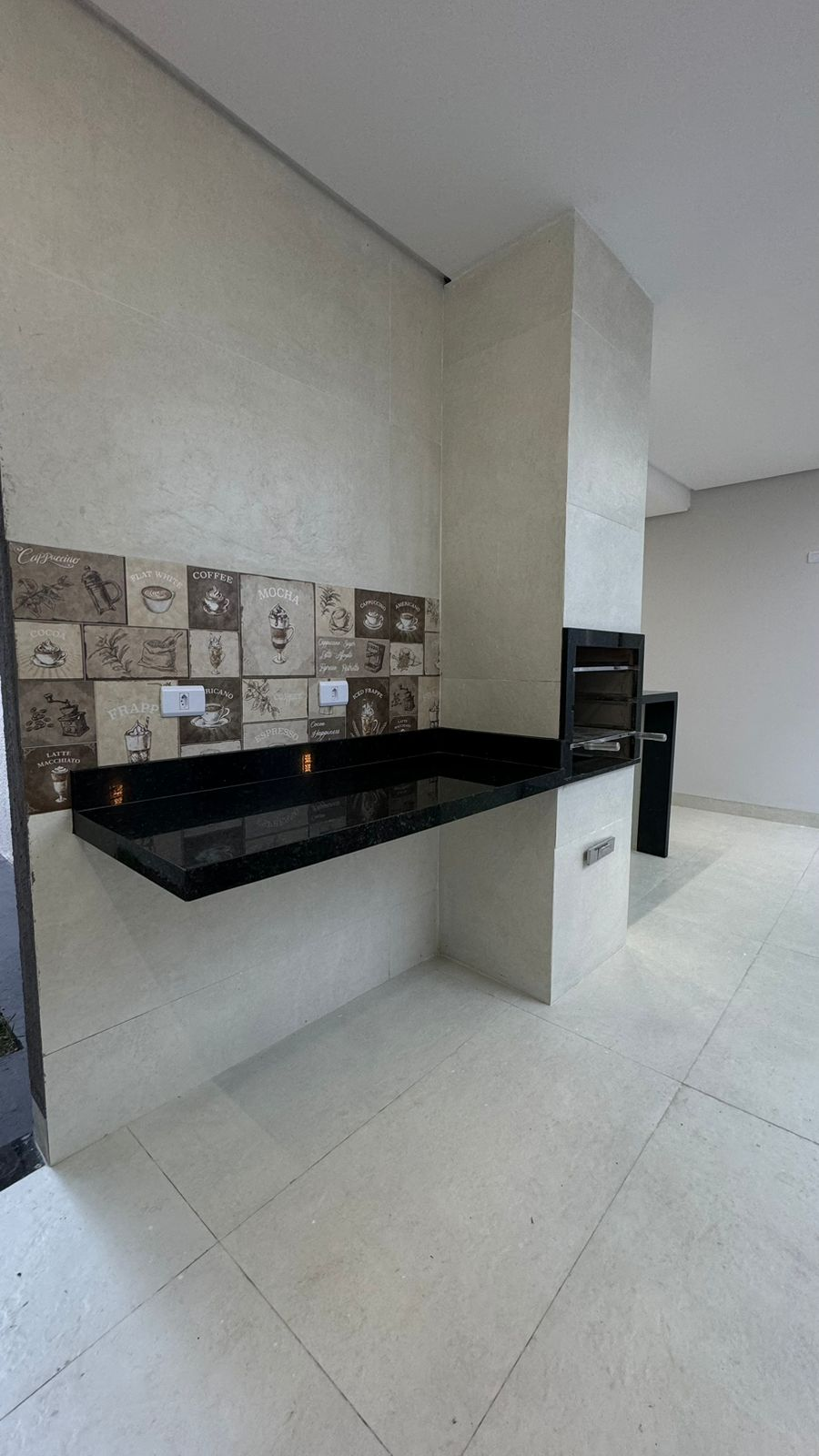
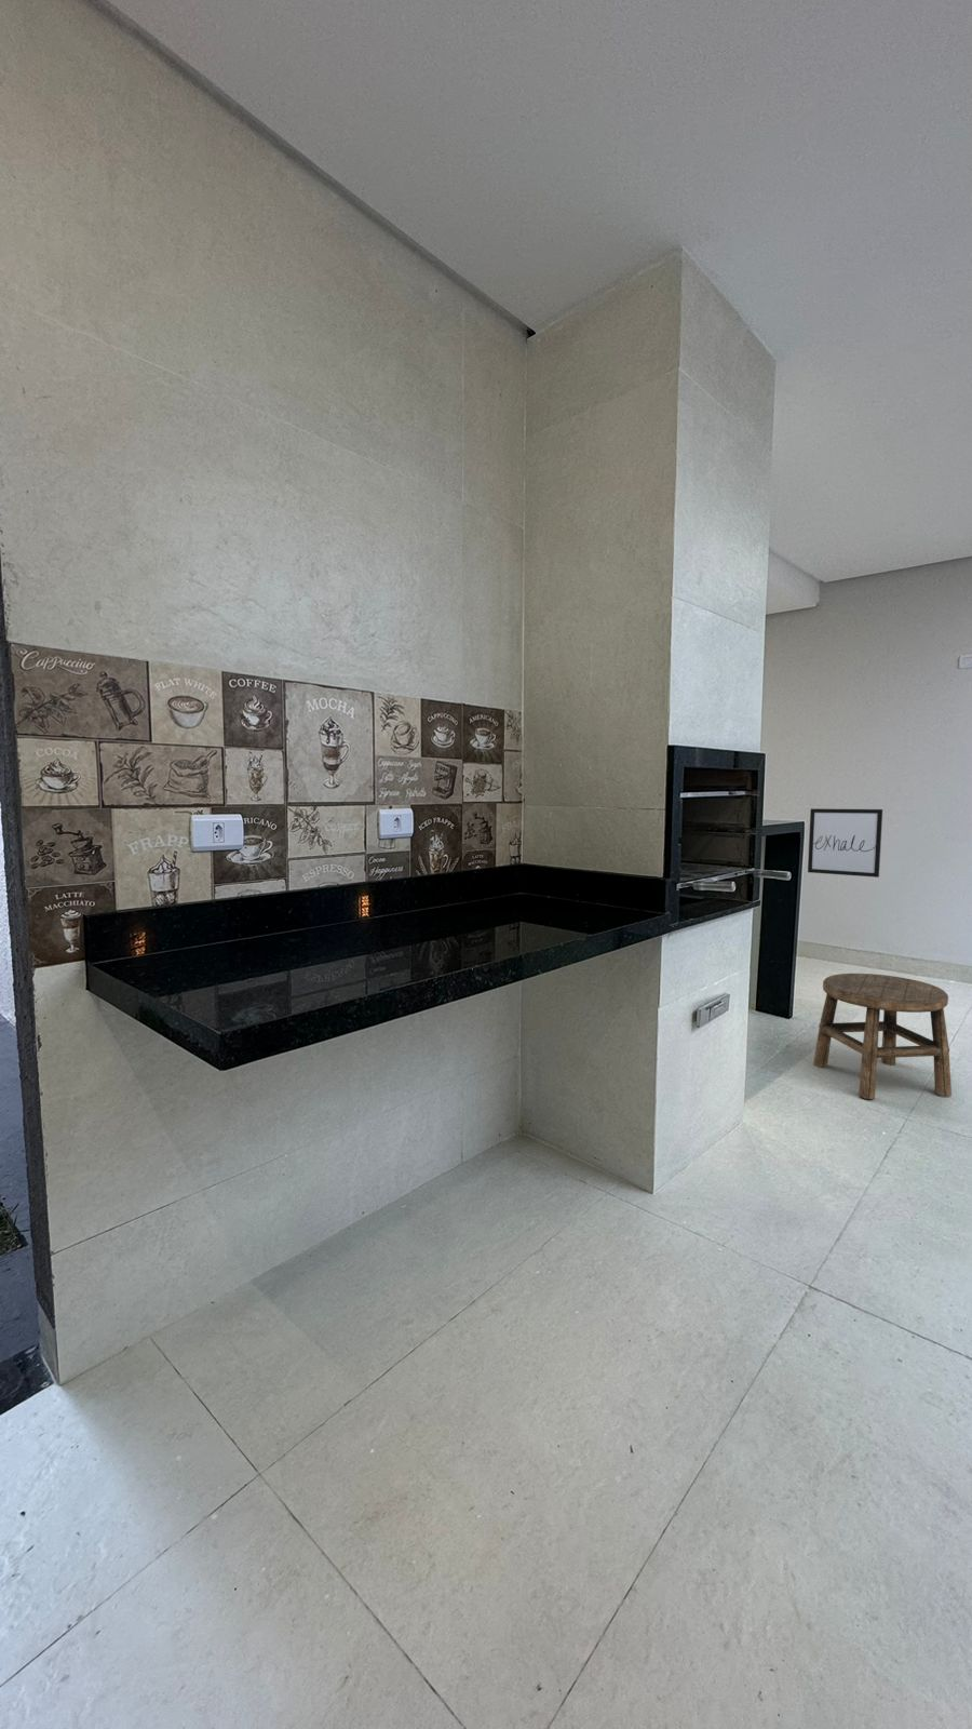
+ wall art (844, 842)
+ stool (882, 1032)
